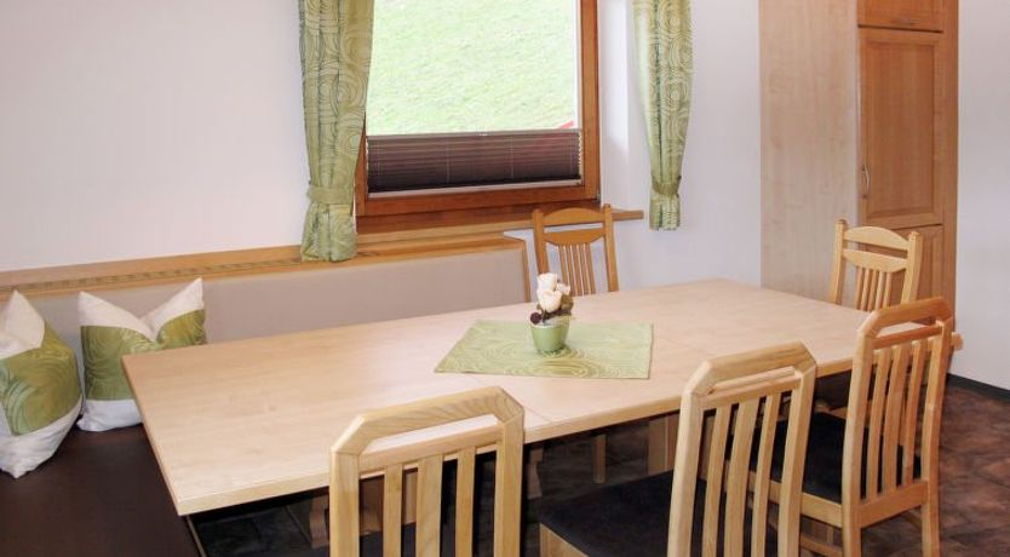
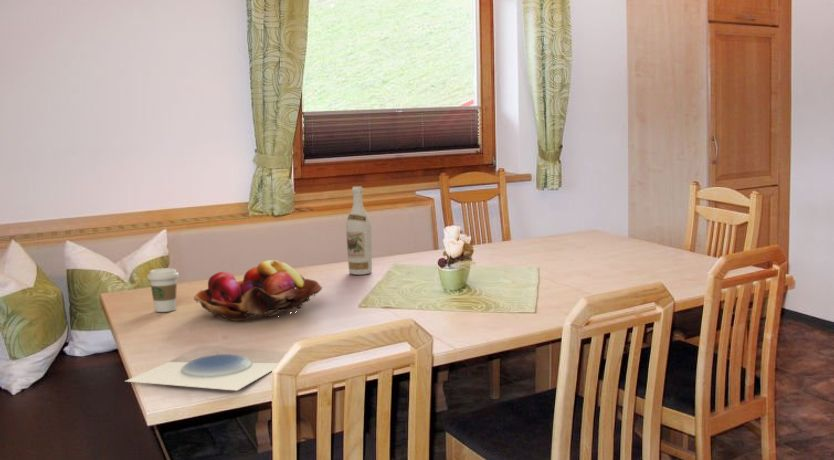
+ coffee cup (164, 290)
+ plate (216, 363)
+ fruit basket (261, 287)
+ wine bottle (358, 230)
